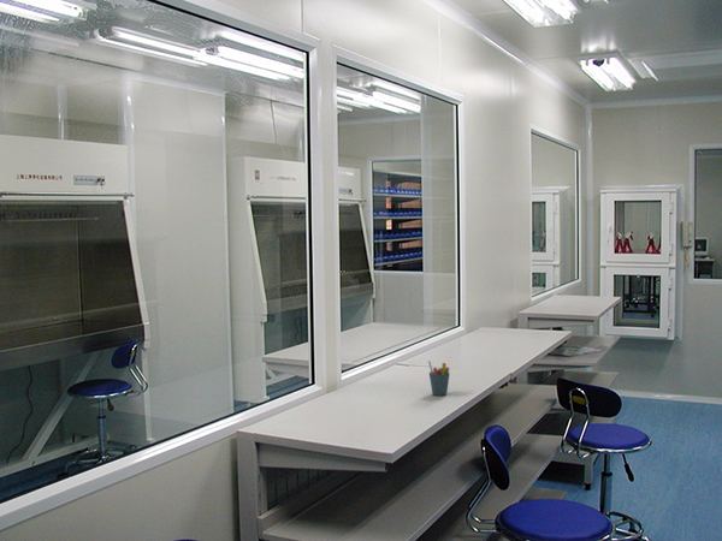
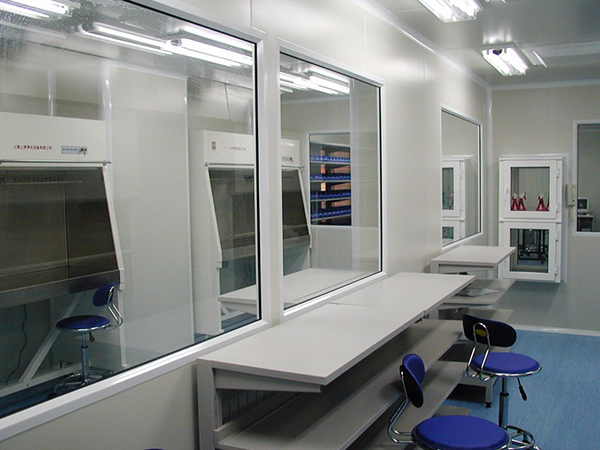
- pen holder (439, 377)
